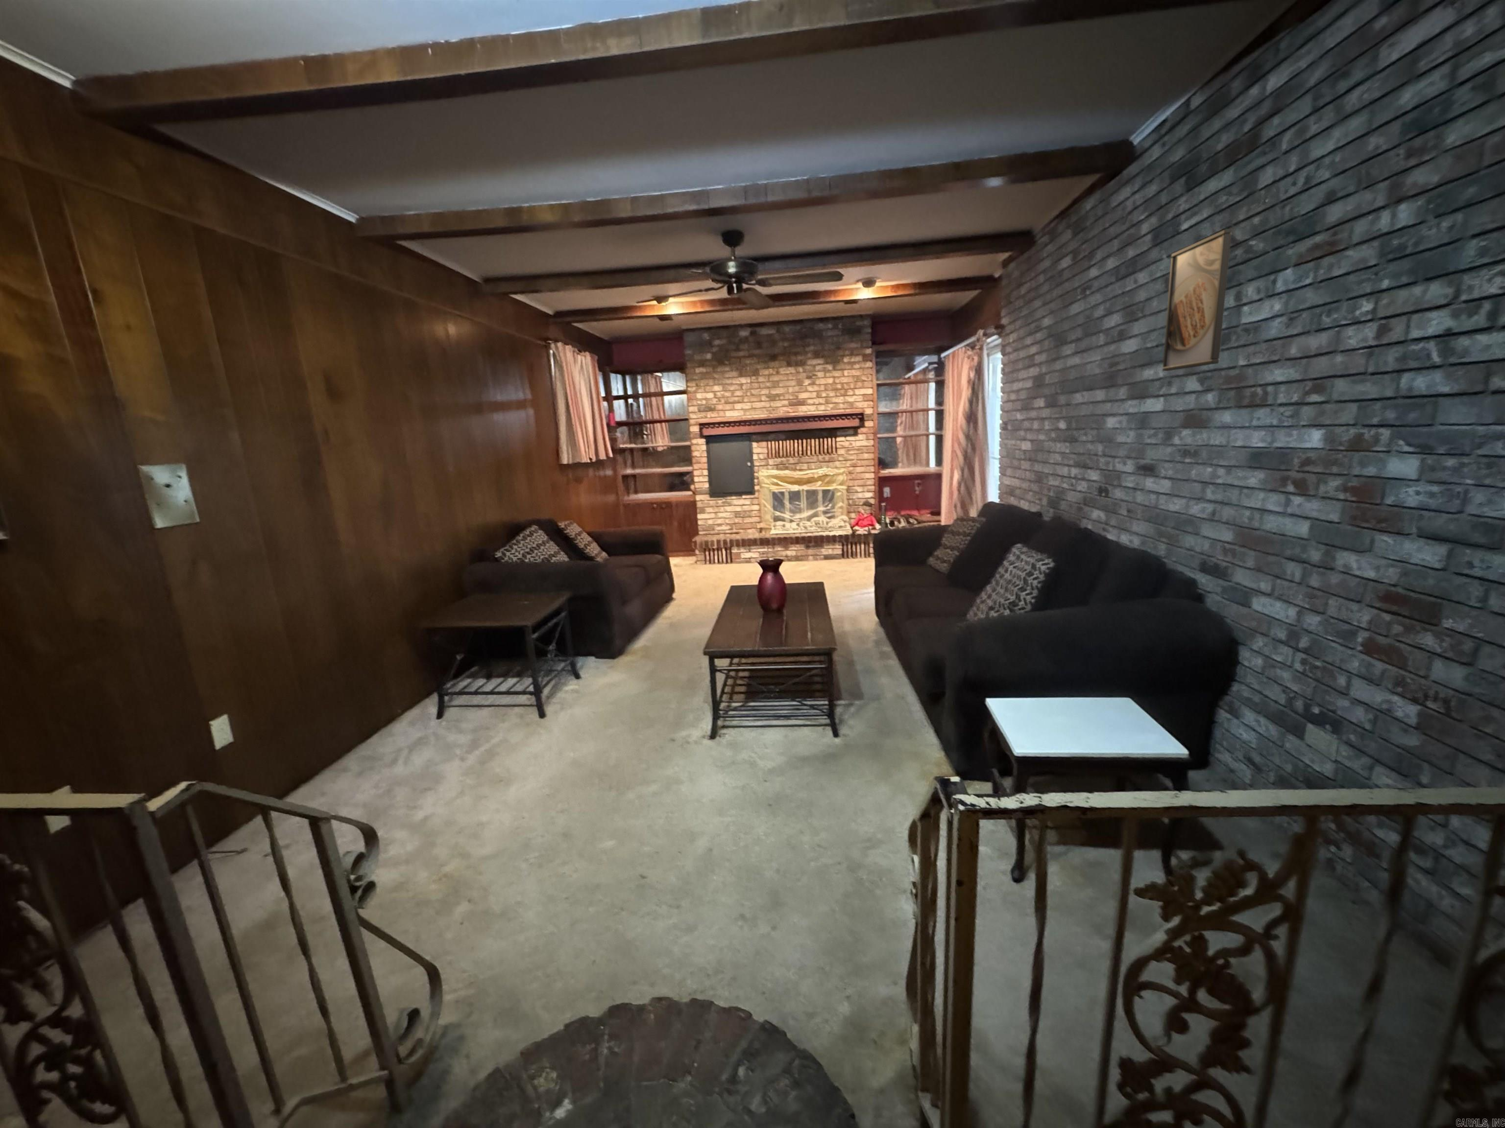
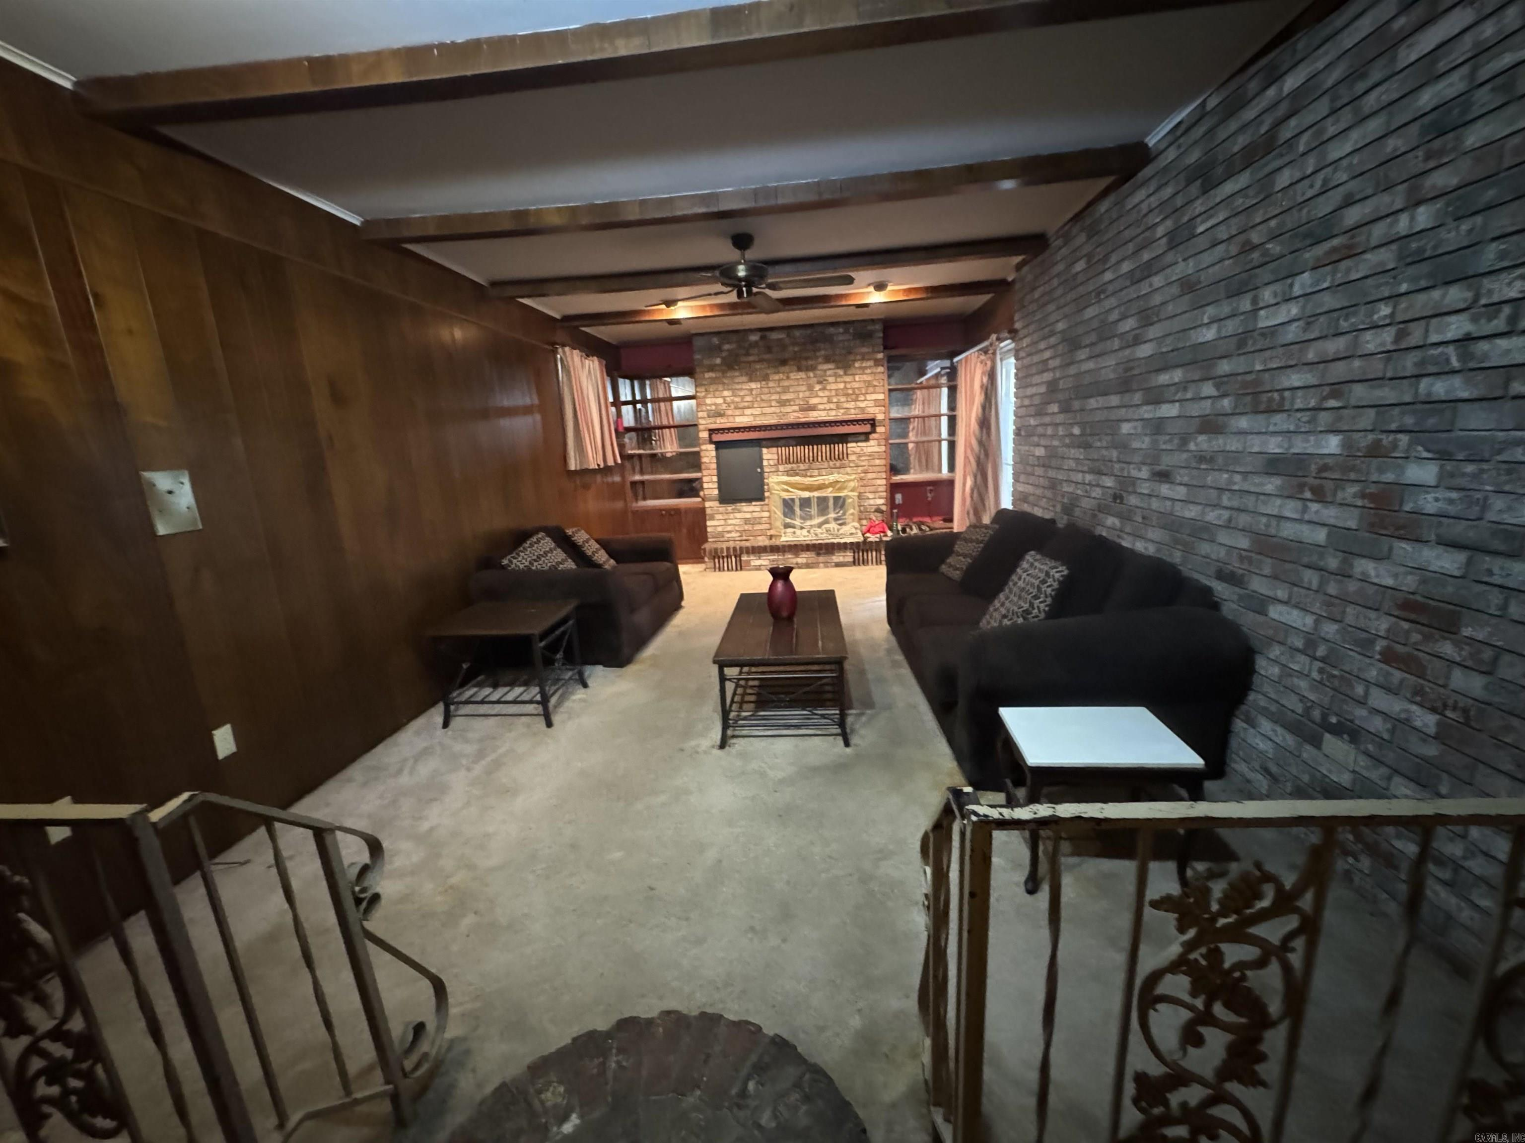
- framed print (1193, 306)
